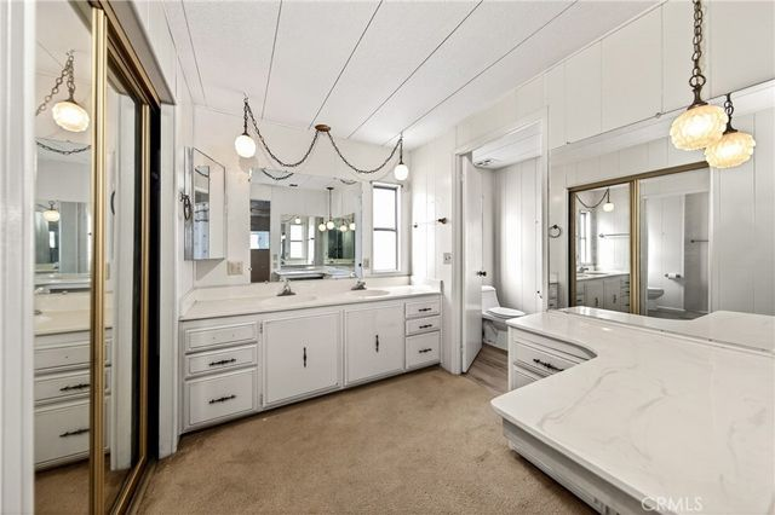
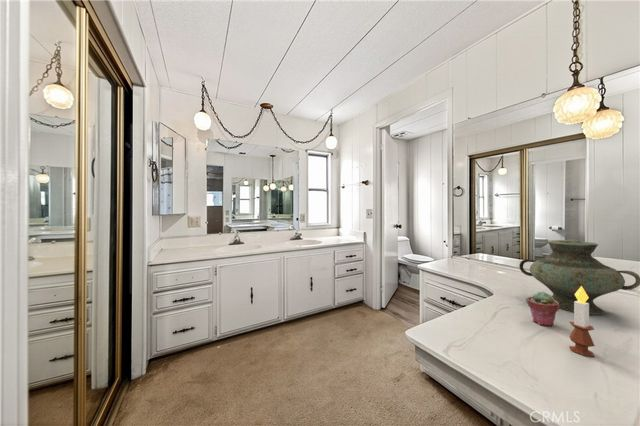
+ potted succulent (542, 306)
+ candle (581, 318)
+ vase (572, 272)
